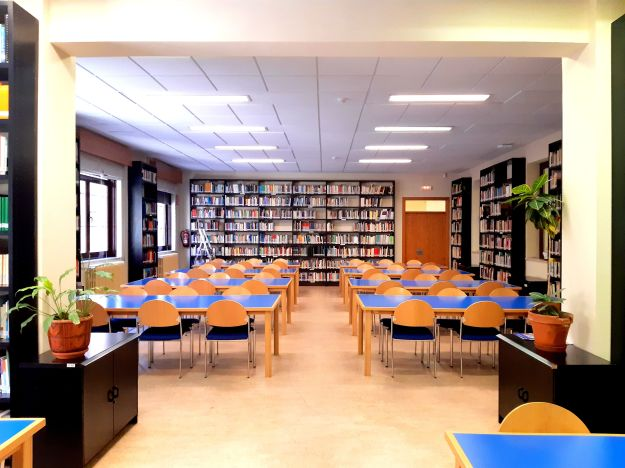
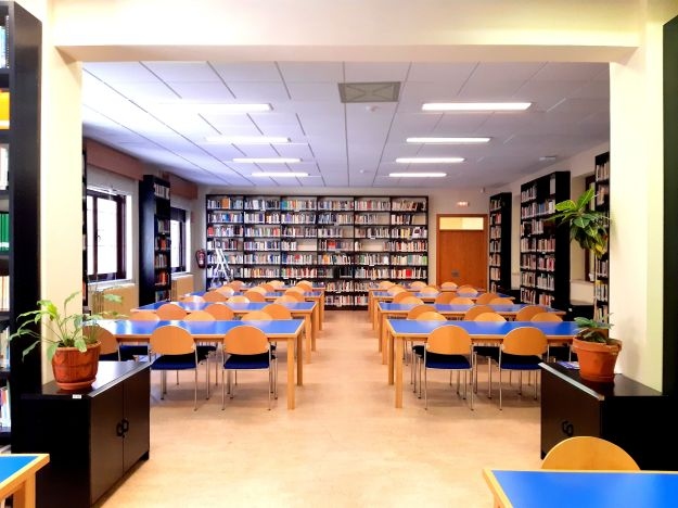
+ ceiling vent (369, 92)
